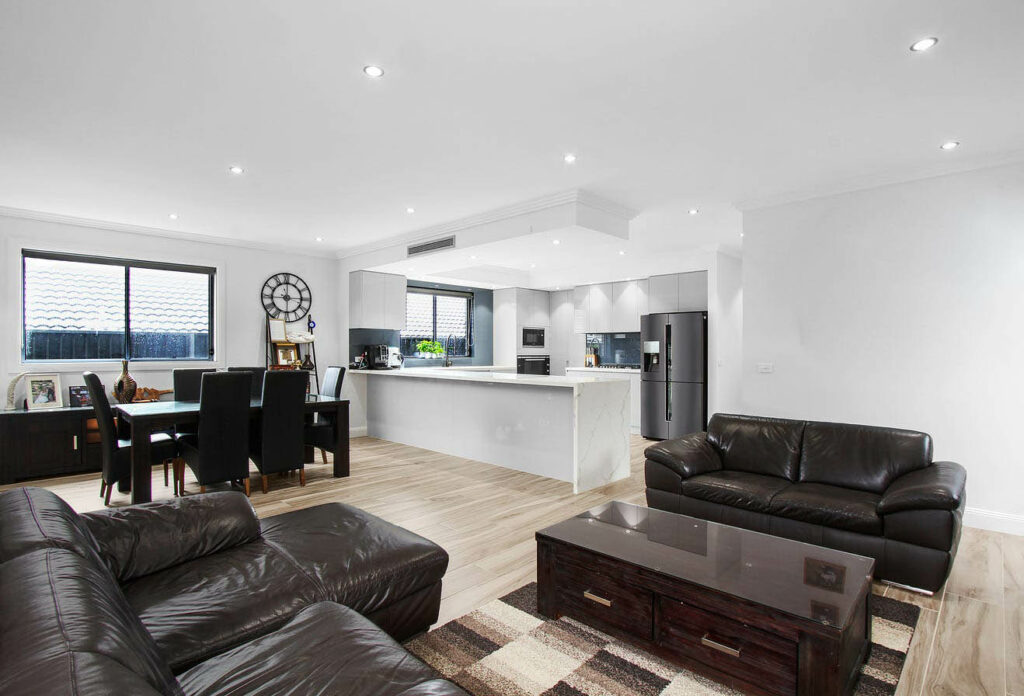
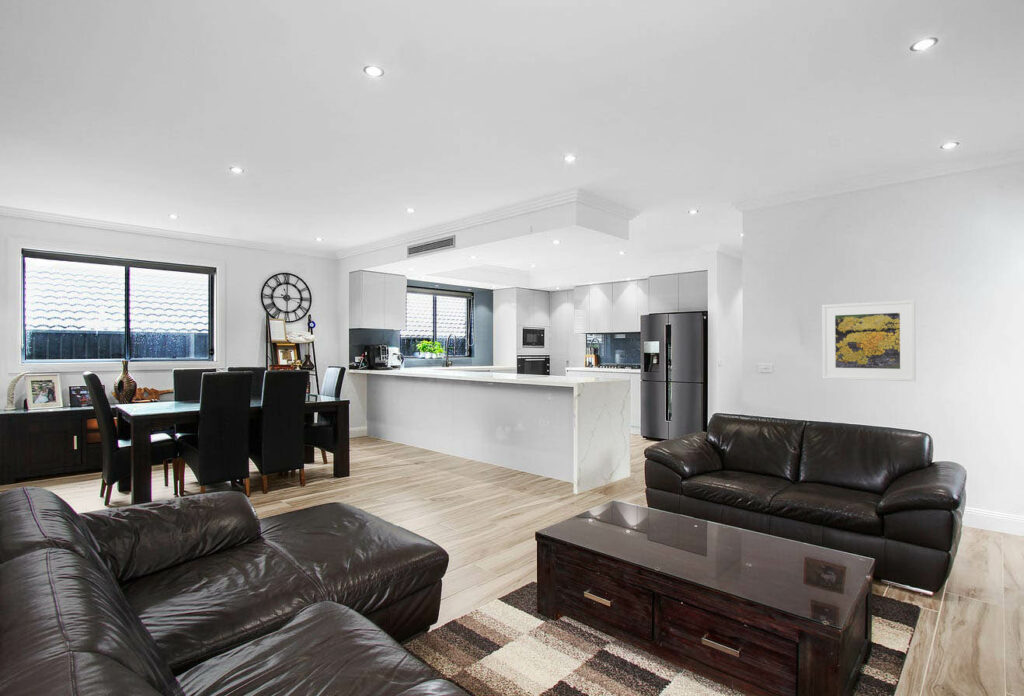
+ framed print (866, 341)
